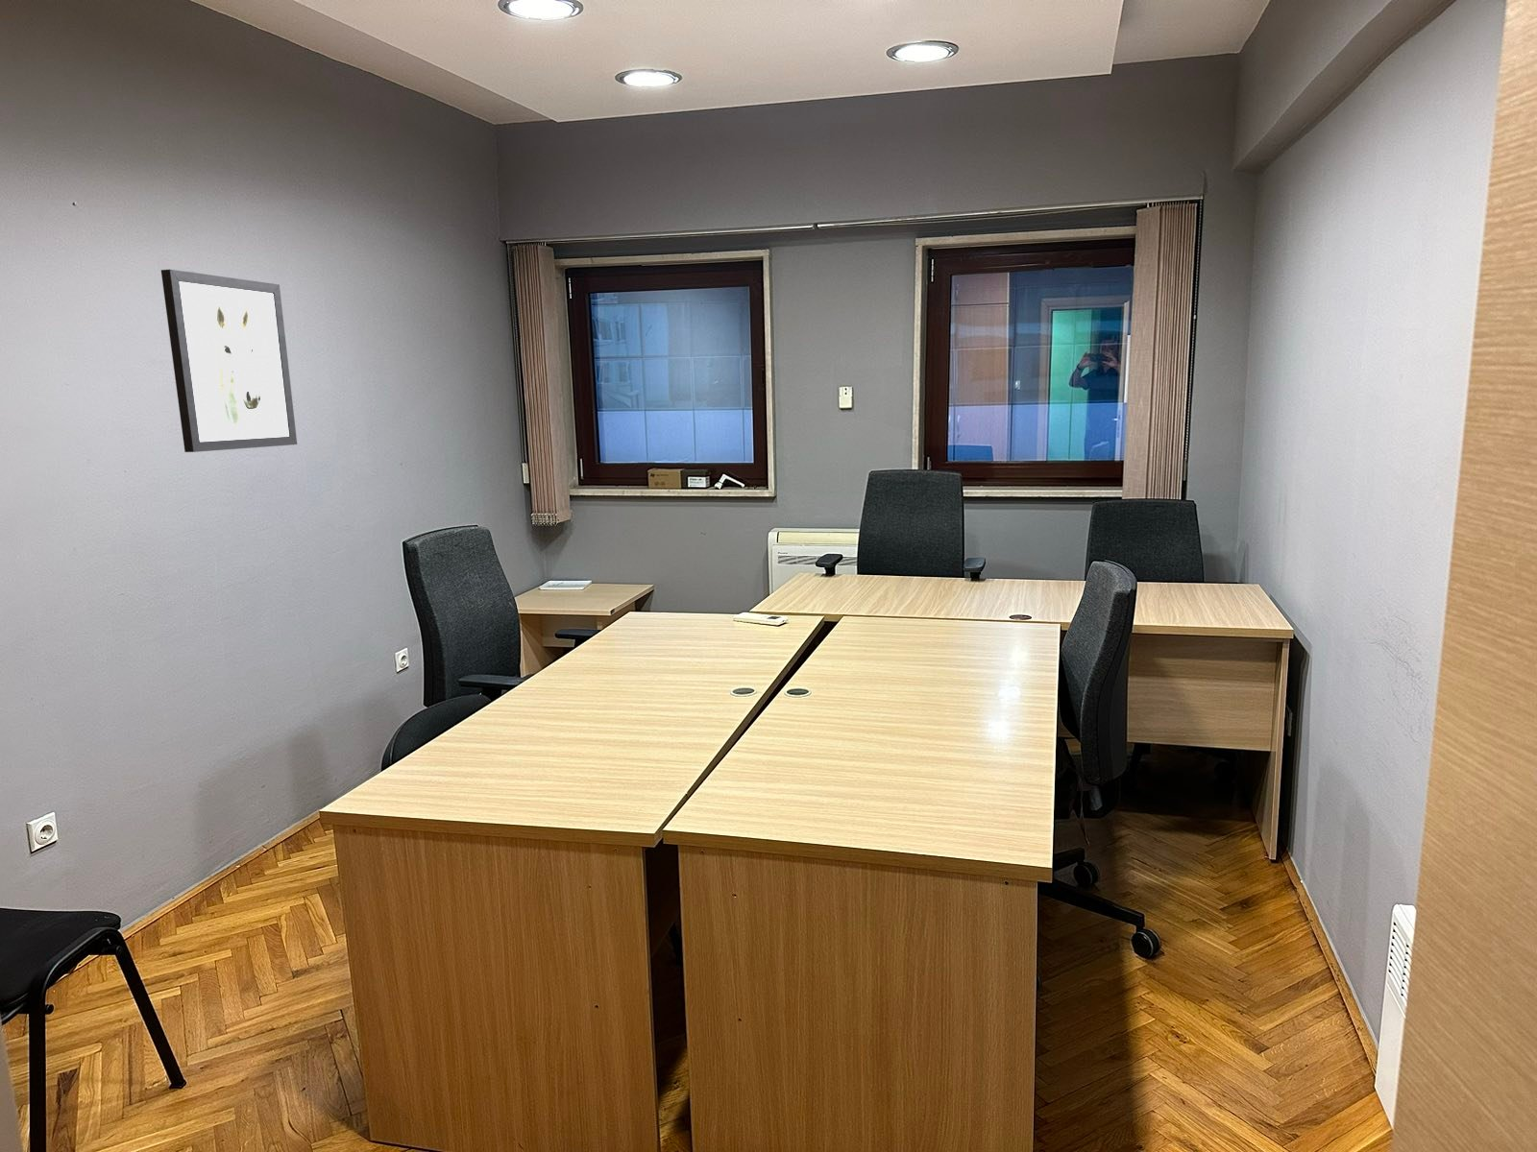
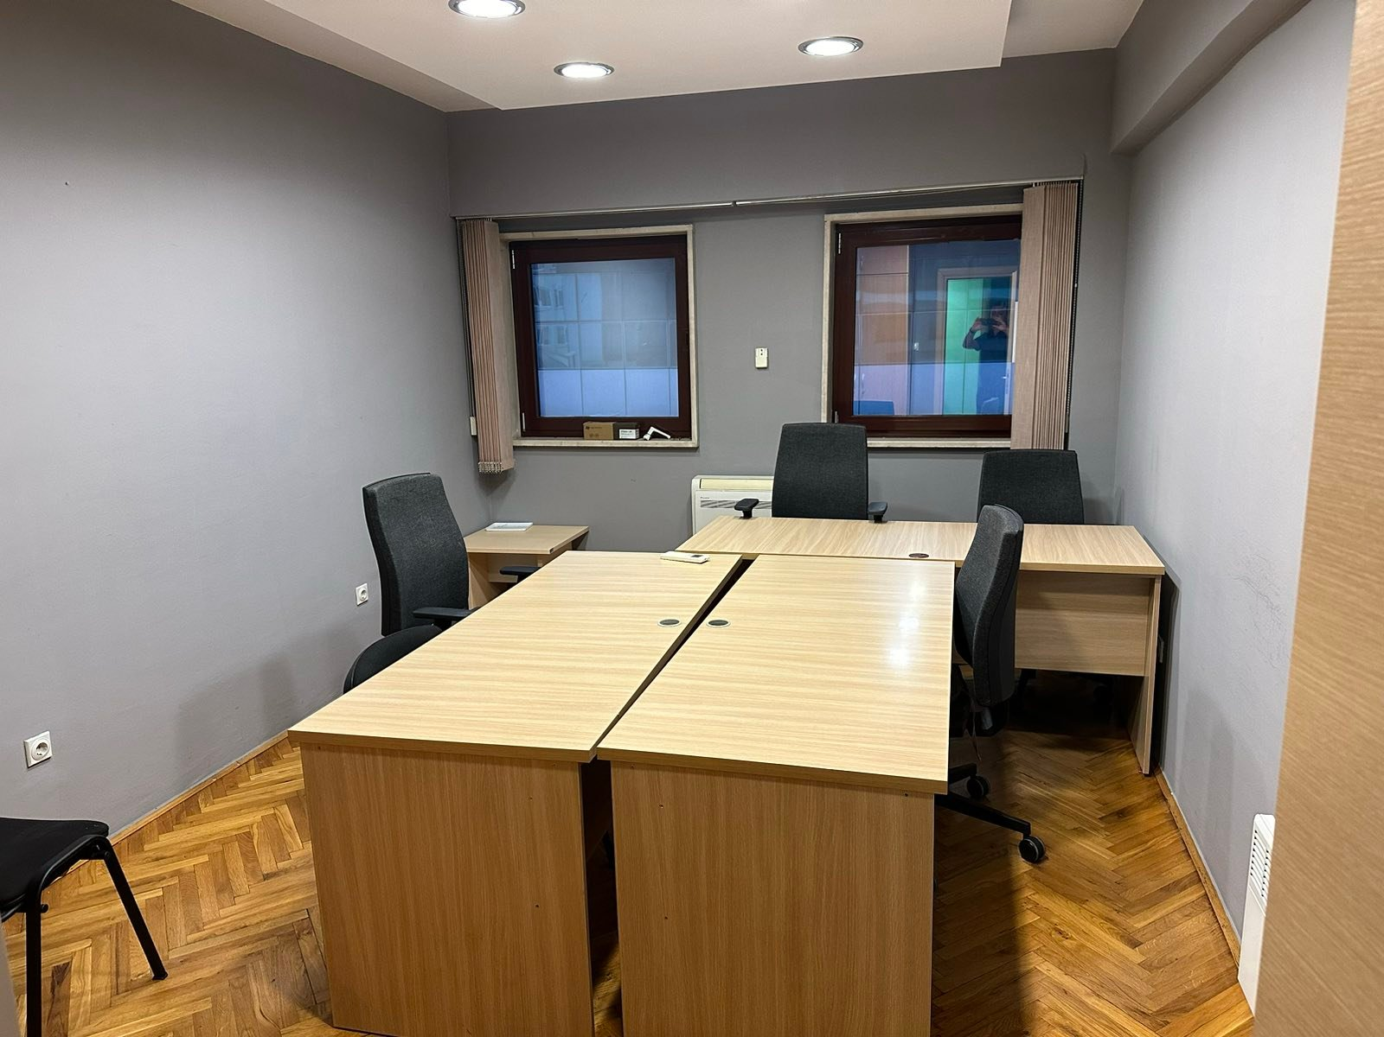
- wall art (235, 364)
